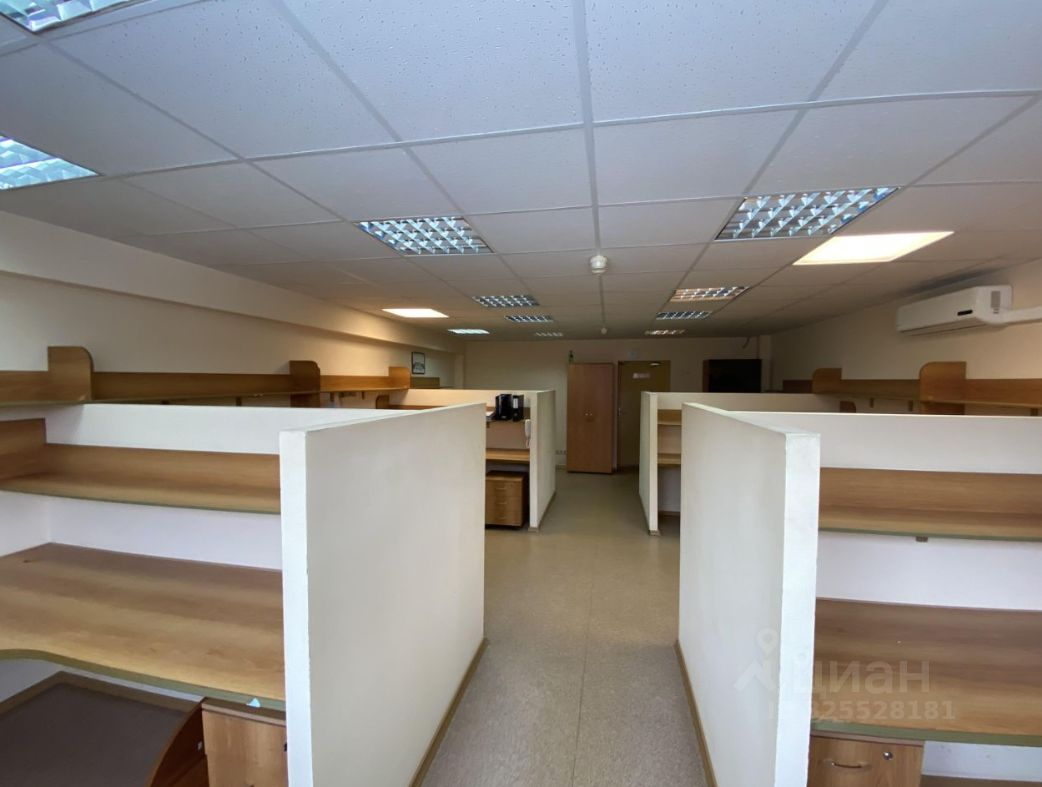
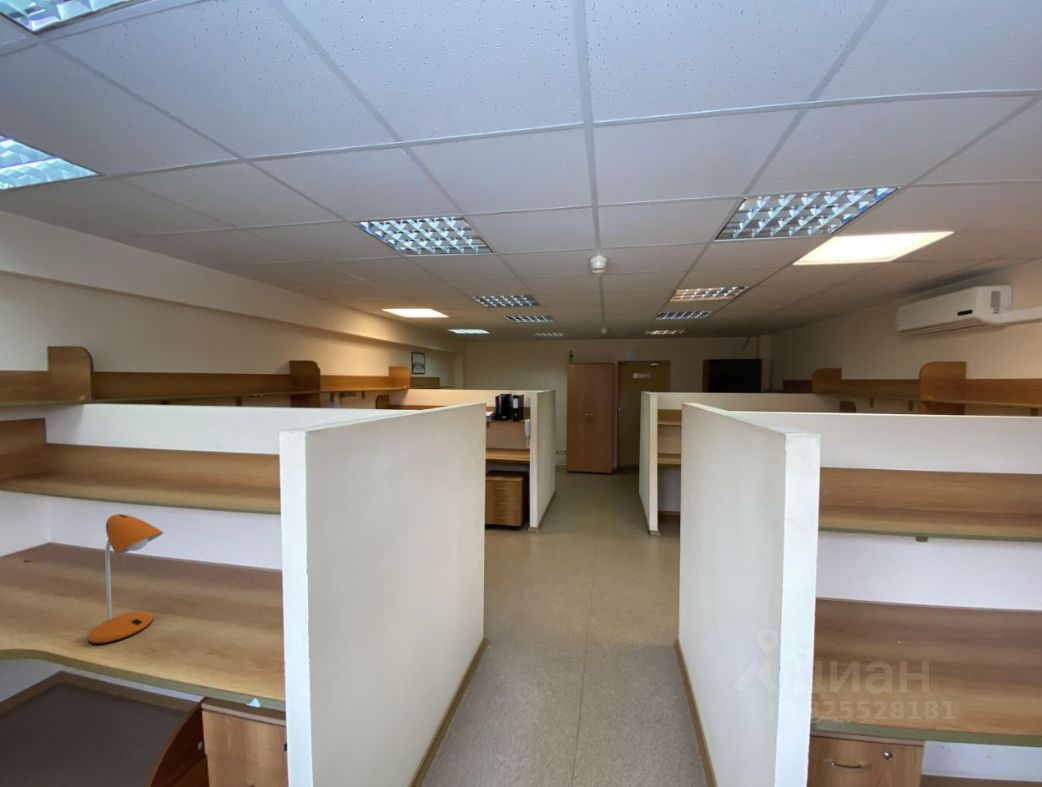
+ desk lamp (110, 575)
